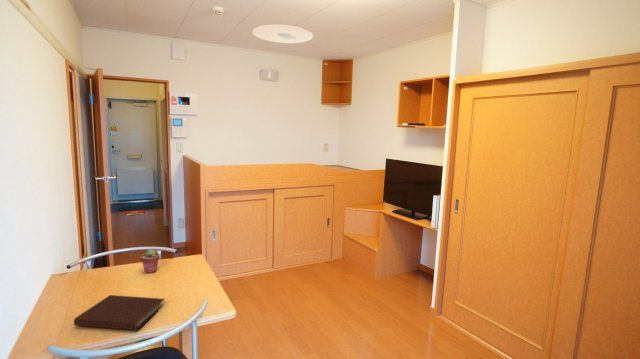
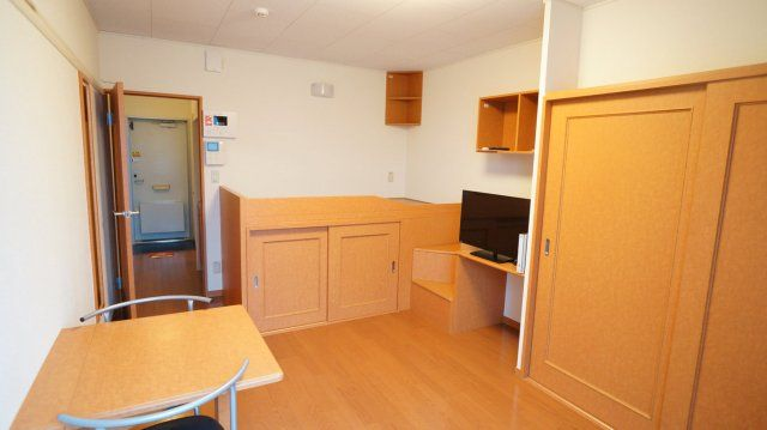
- notebook (122, 311)
- potted succulent (150, 259)
- ceiling light (283, 31)
